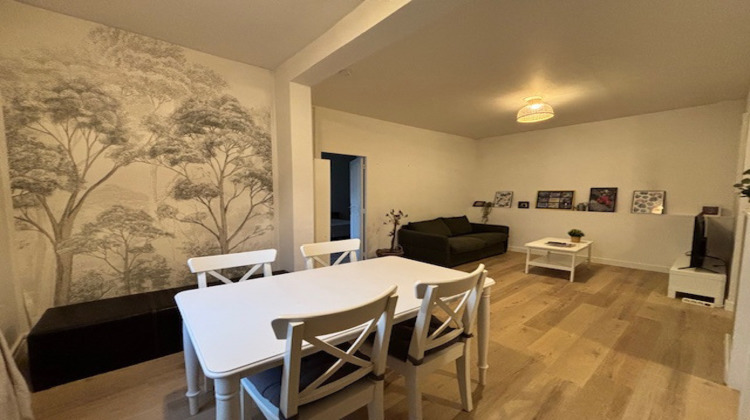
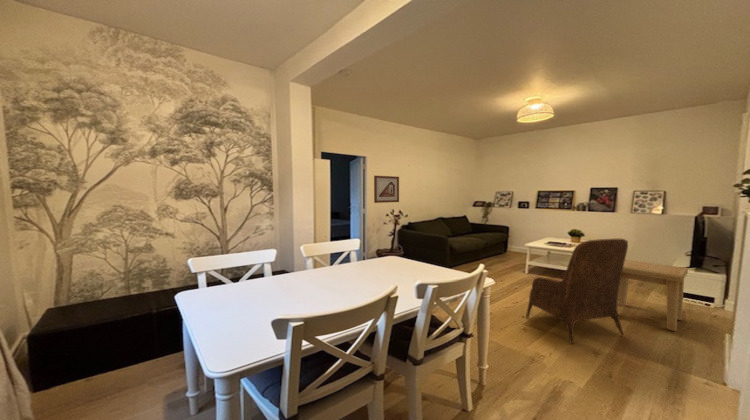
+ picture frame (387, 189)
+ armchair (573, 280)
+ side table (649, 282)
